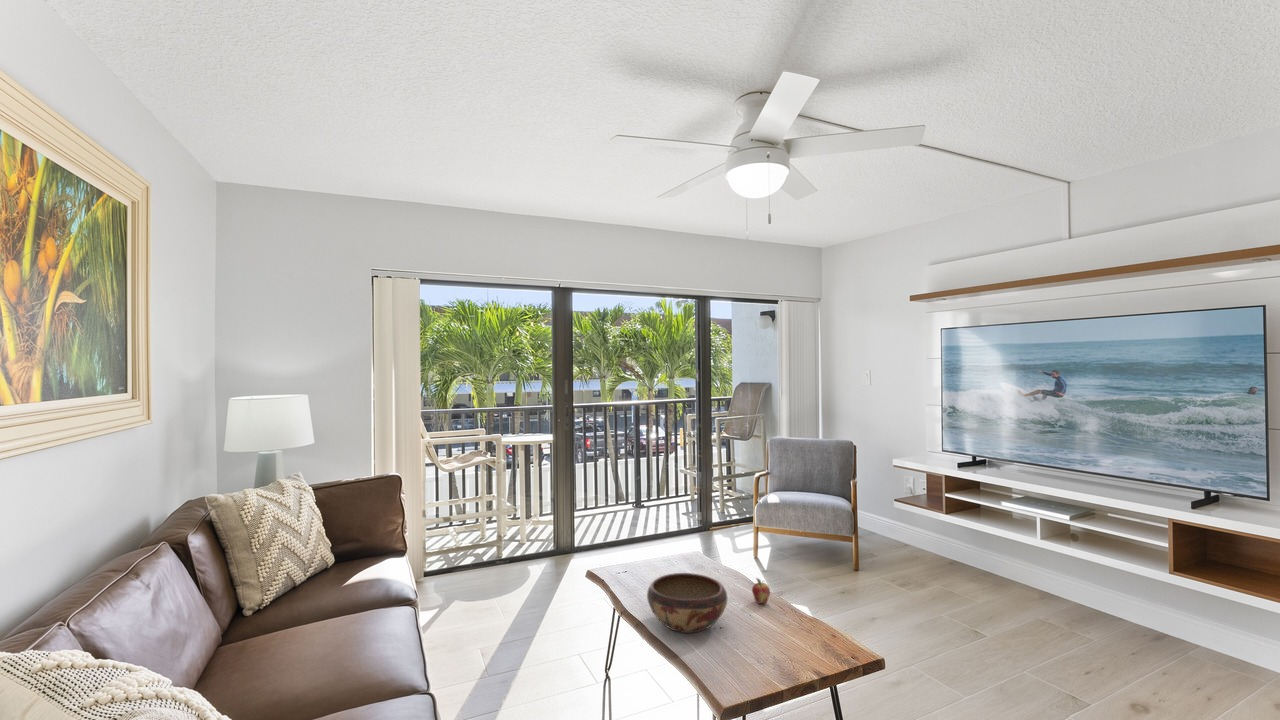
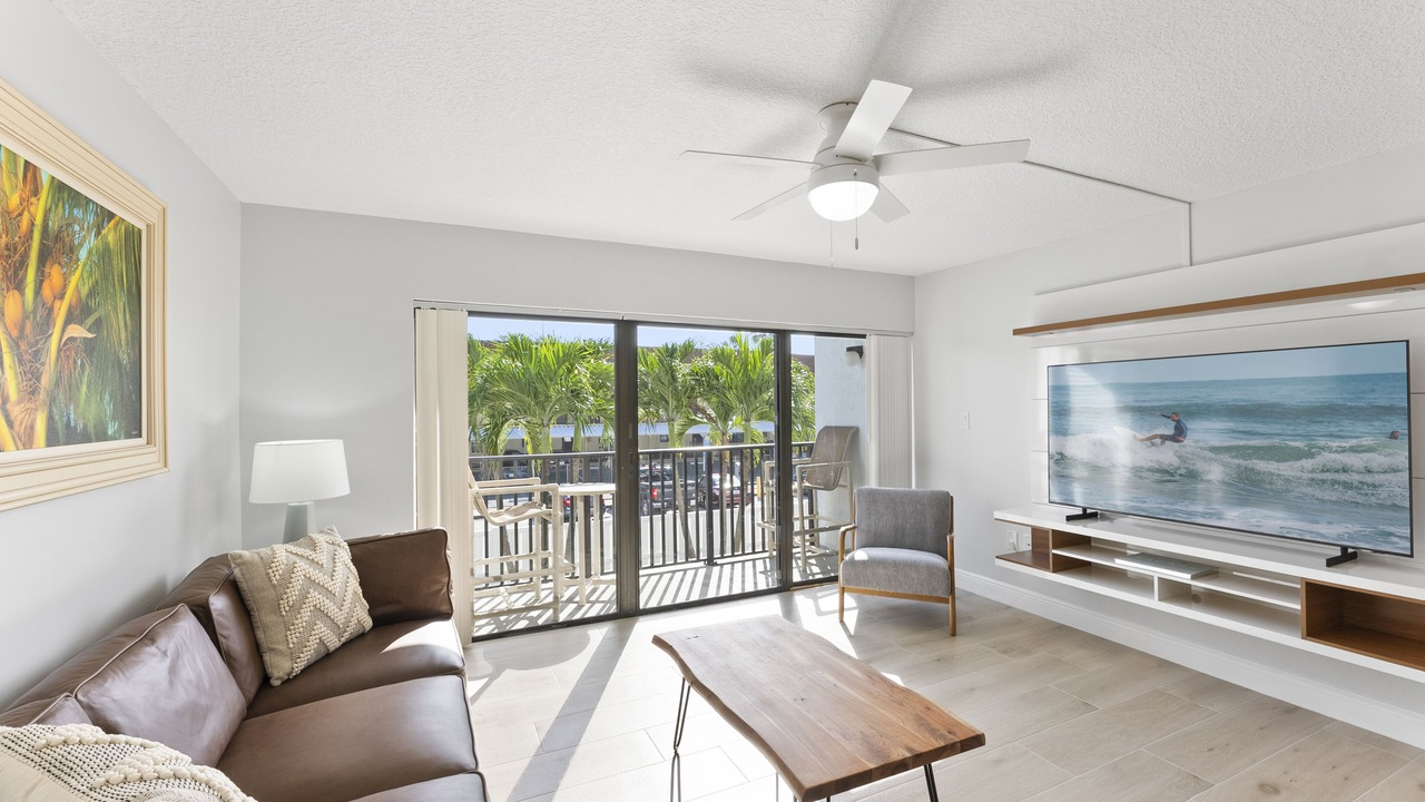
- fruit (761, 589)
- decorative bowl (687, 604)
